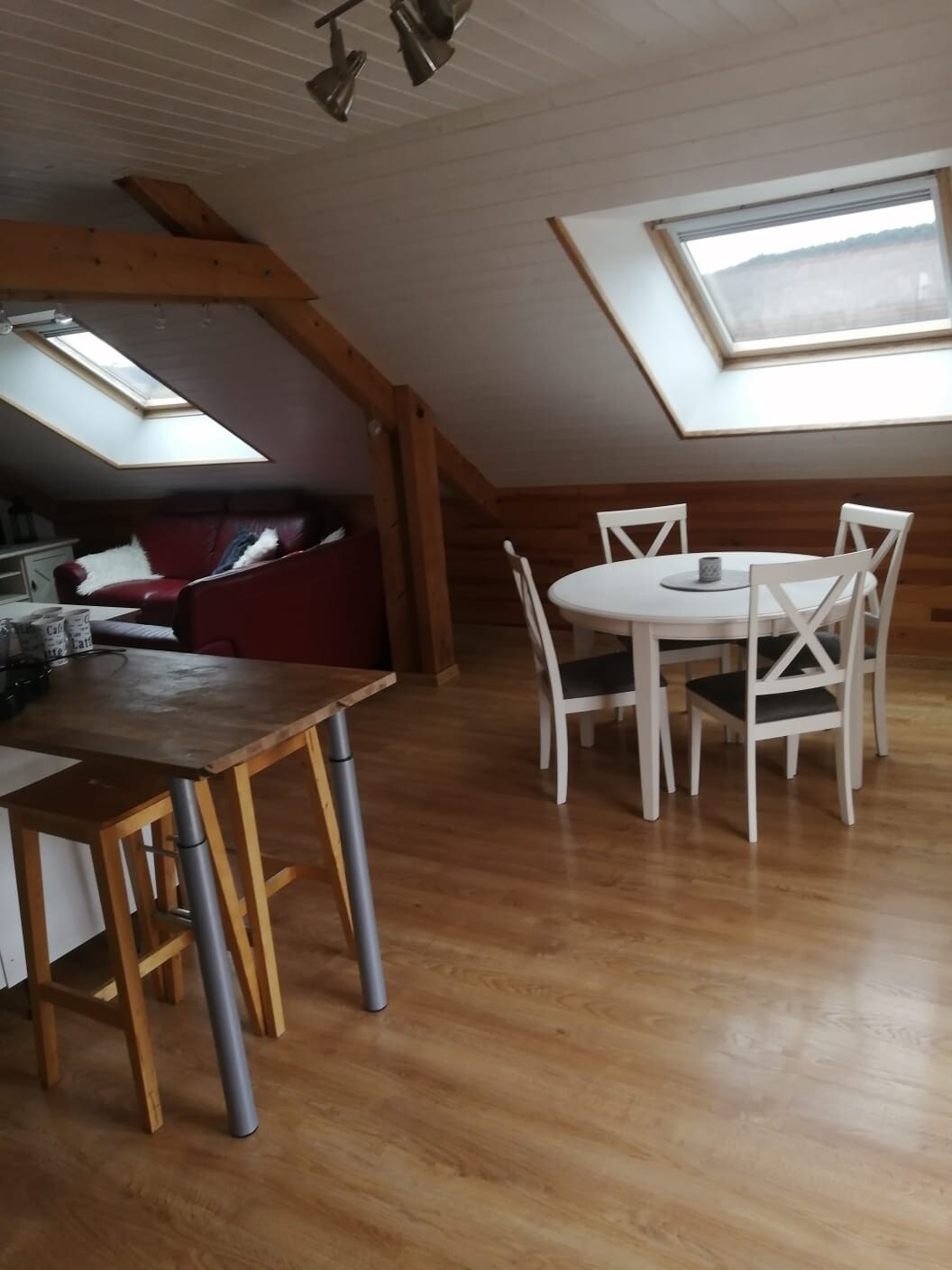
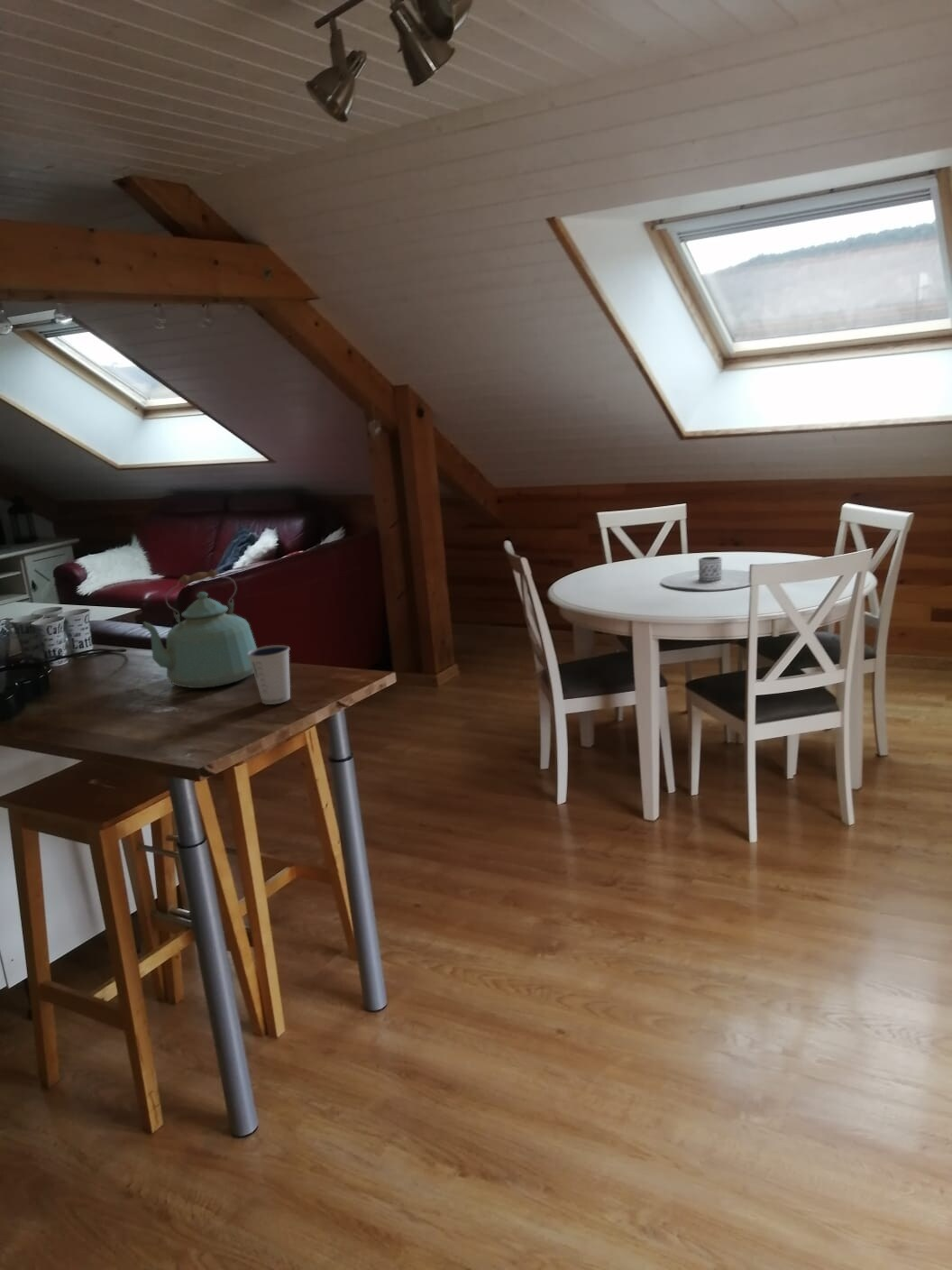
+ kettle (198, 627)
+ dixie cup (272, 676)
